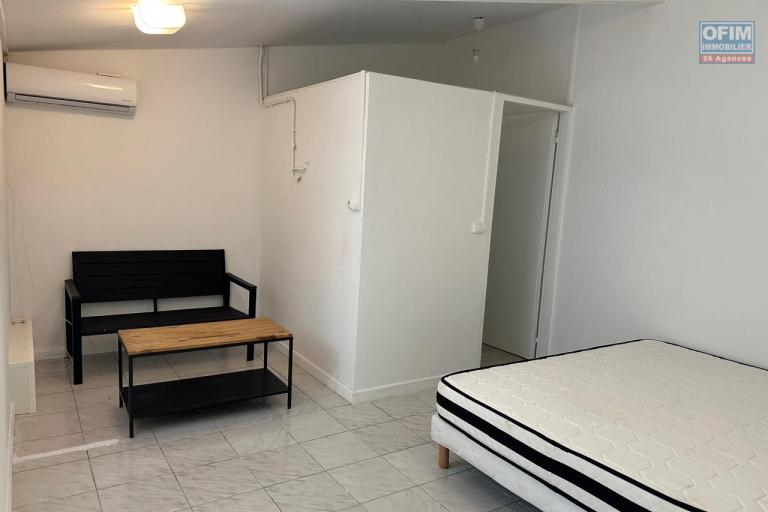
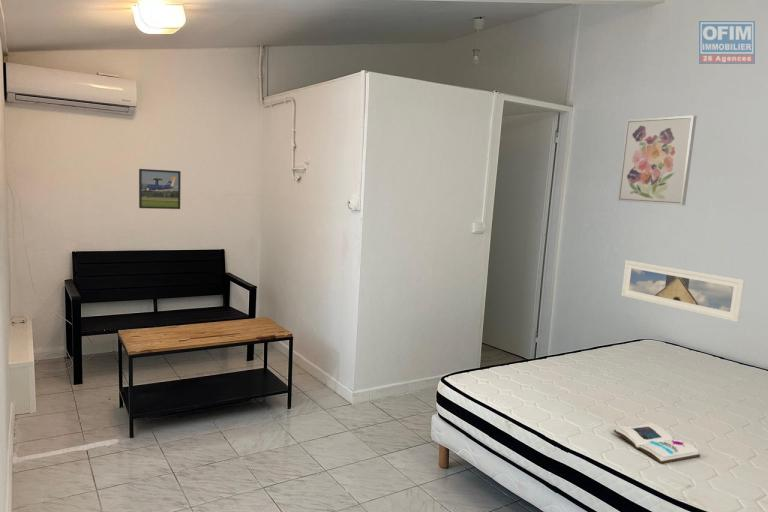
+ book (655, 440)
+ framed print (677, 288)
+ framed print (160, 189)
+ wall art (654, 160)
